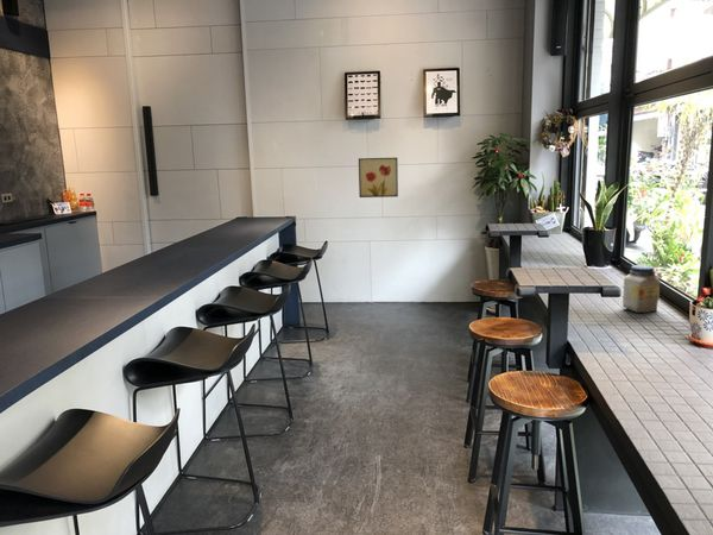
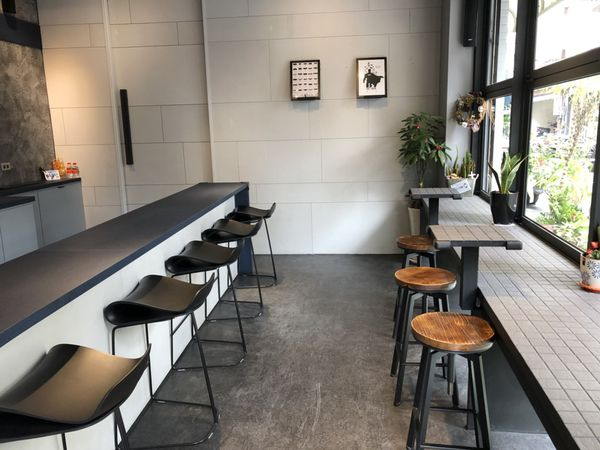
- wall art (378, 177)
- jar (641, 288)
